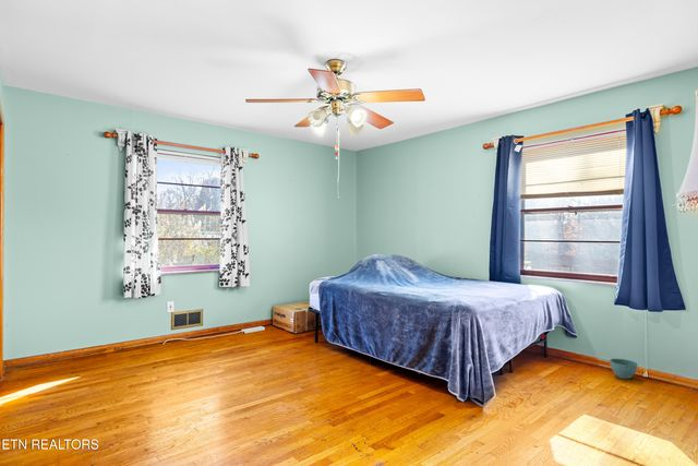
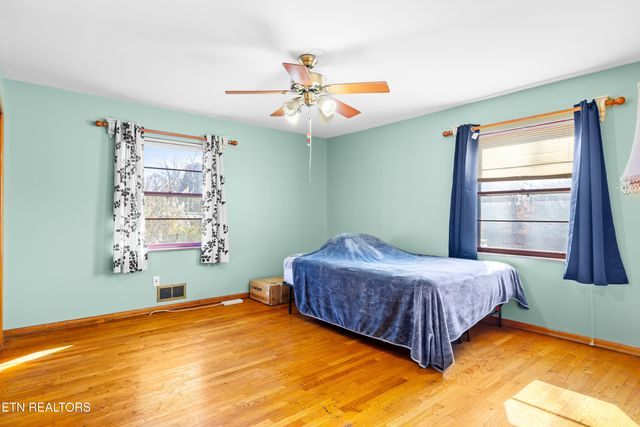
- plant pot (623, 369)
